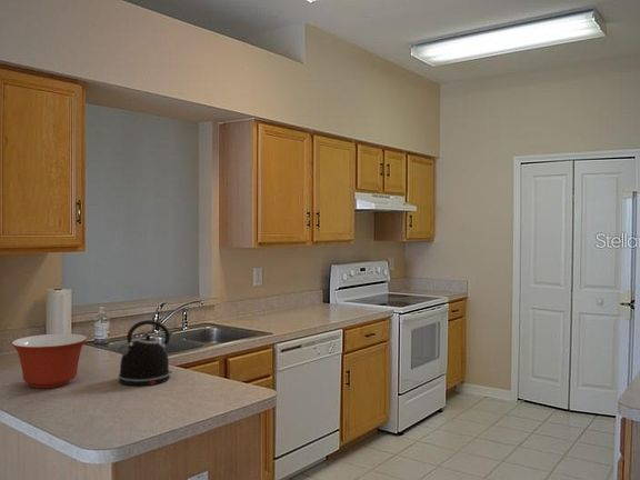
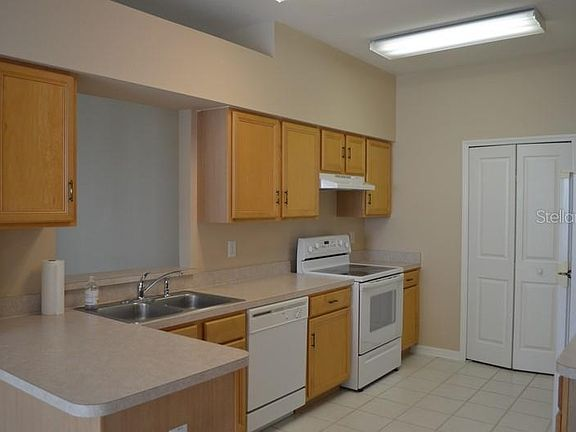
- kettle (144, 349)
- mixing bowl (50, 361)
